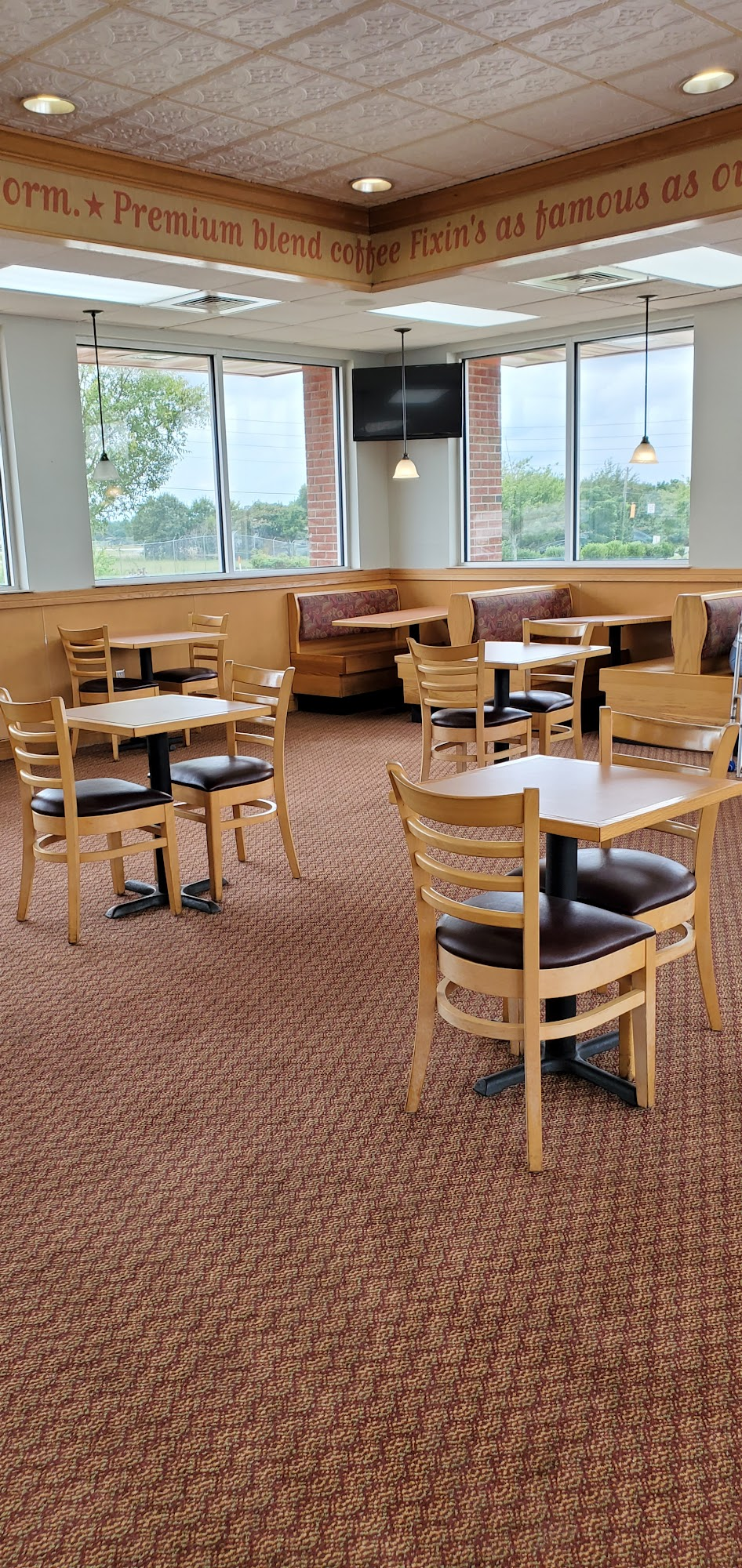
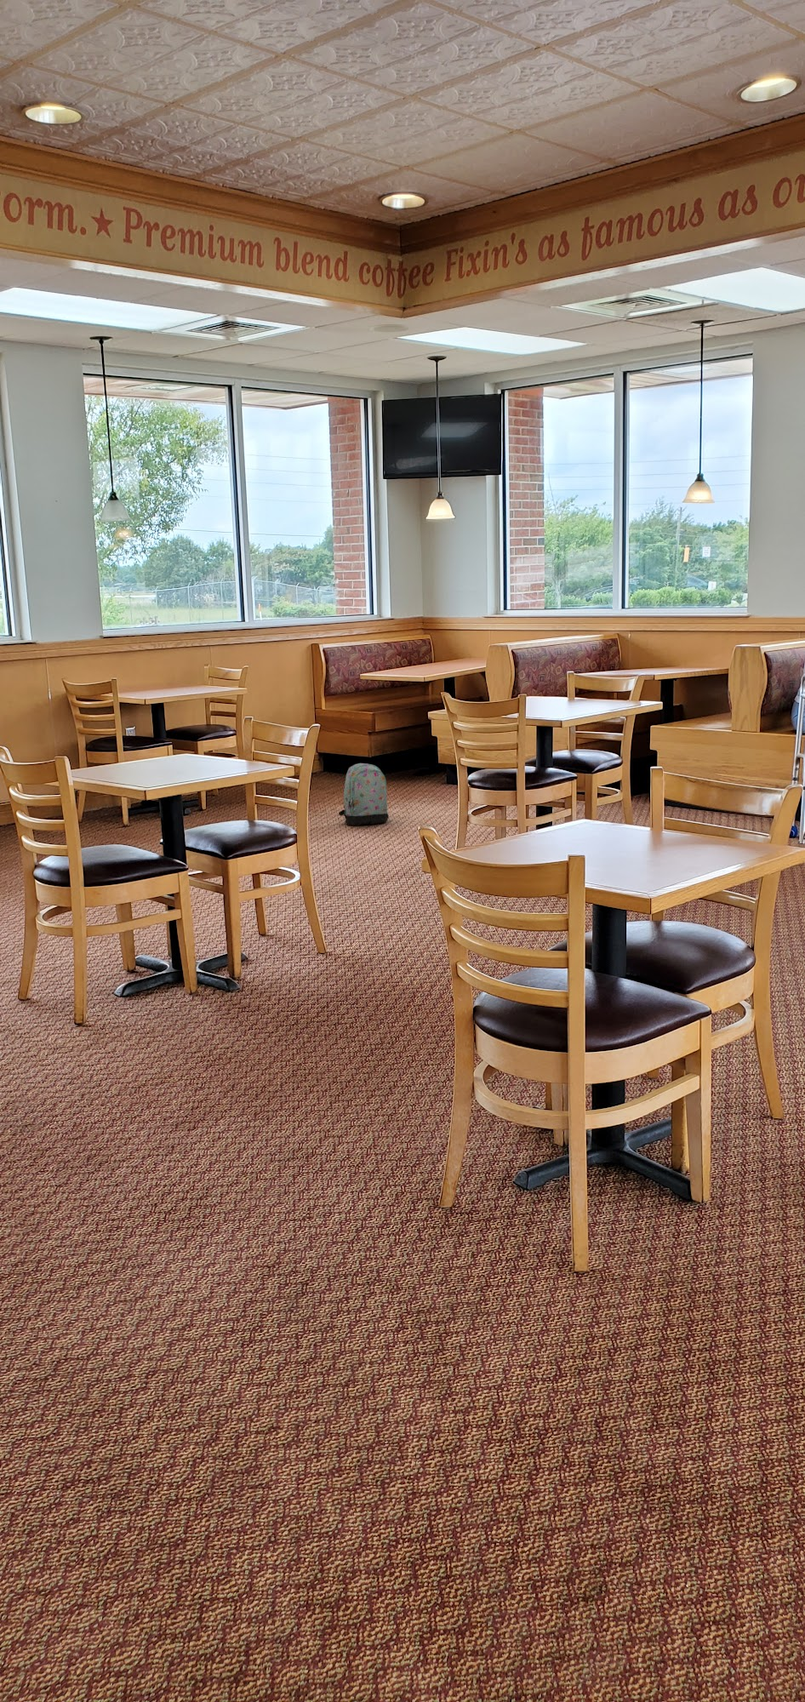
+ backpack (367, 793)
